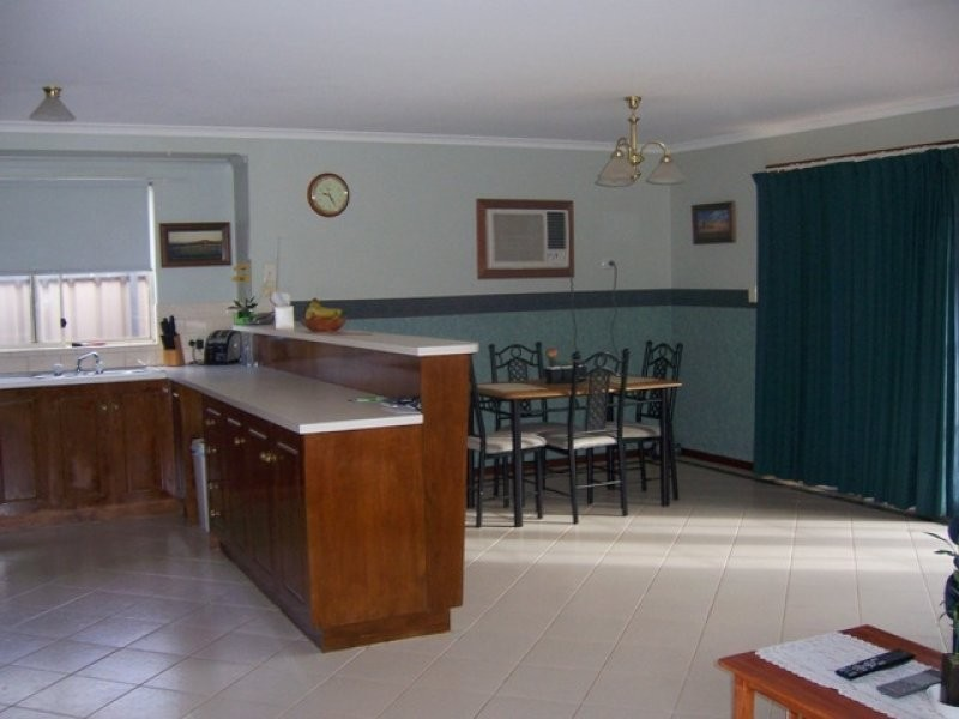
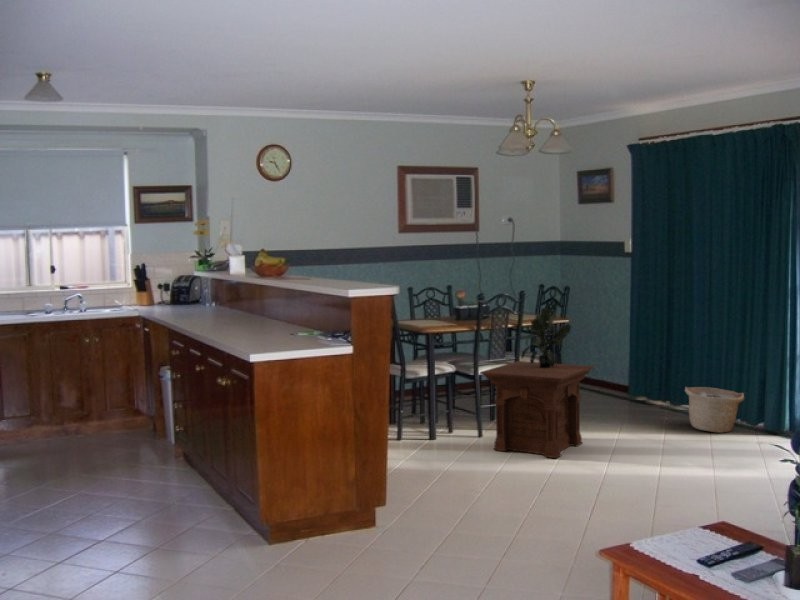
+ potted plant (541, 336)
+ side table (538, 408)
+ basket (713, 407)
